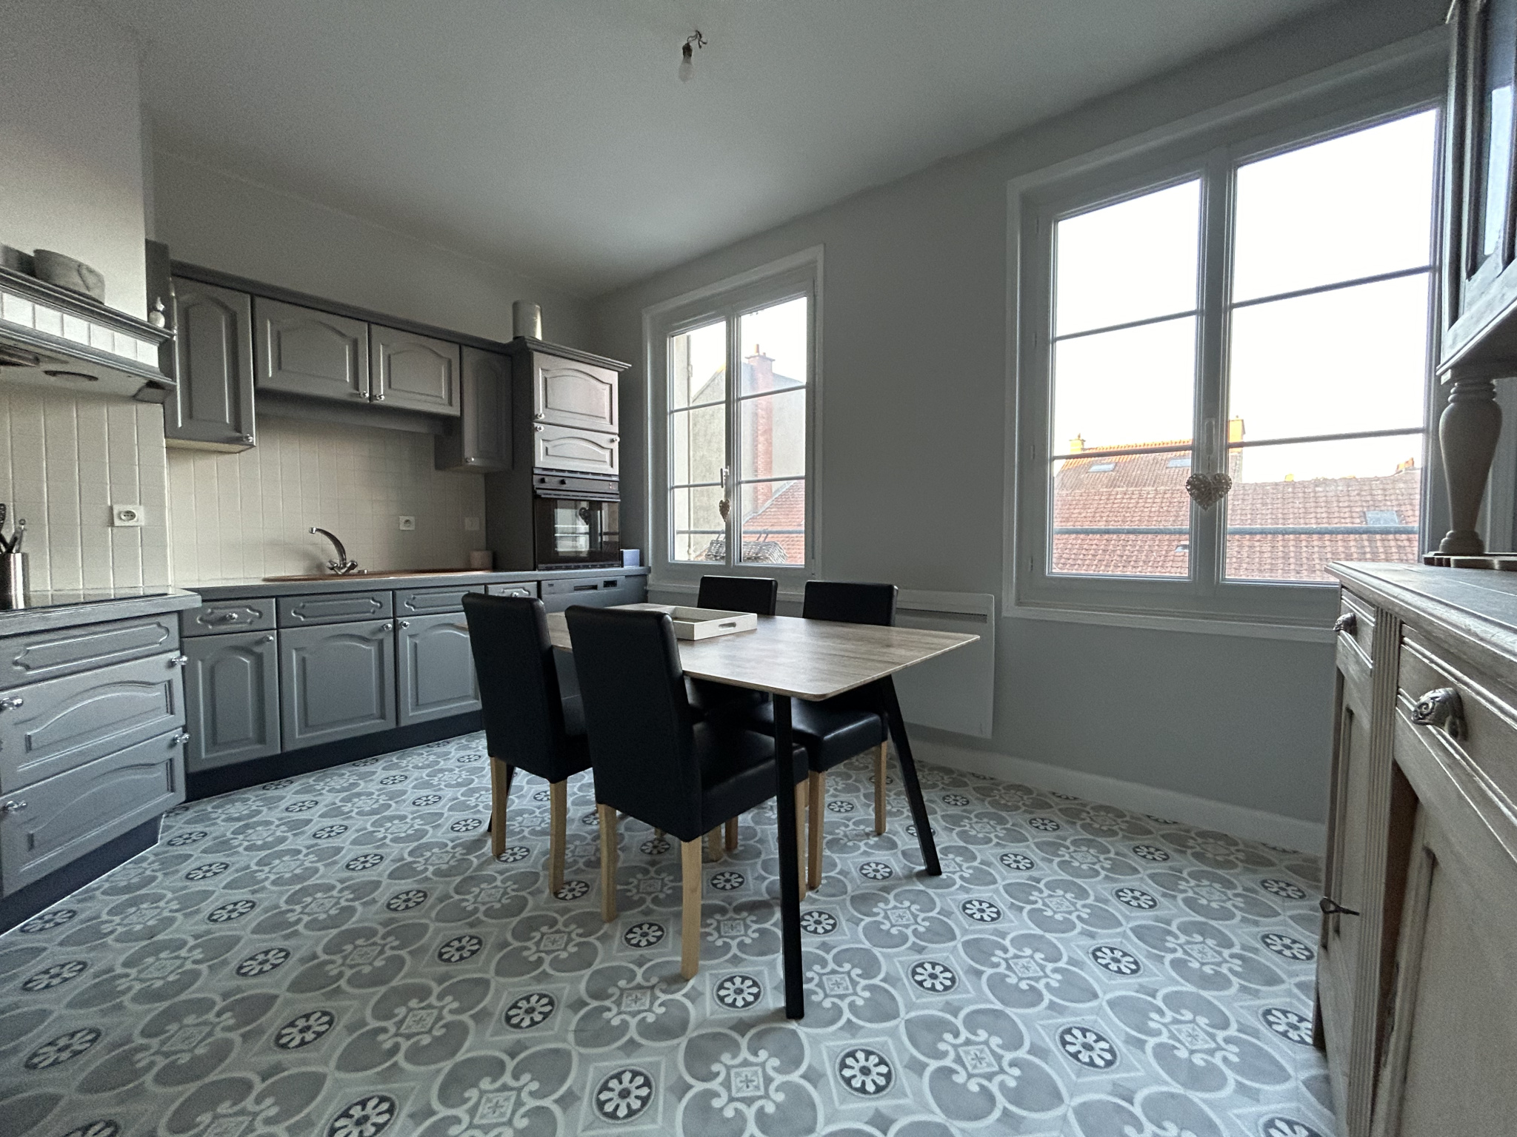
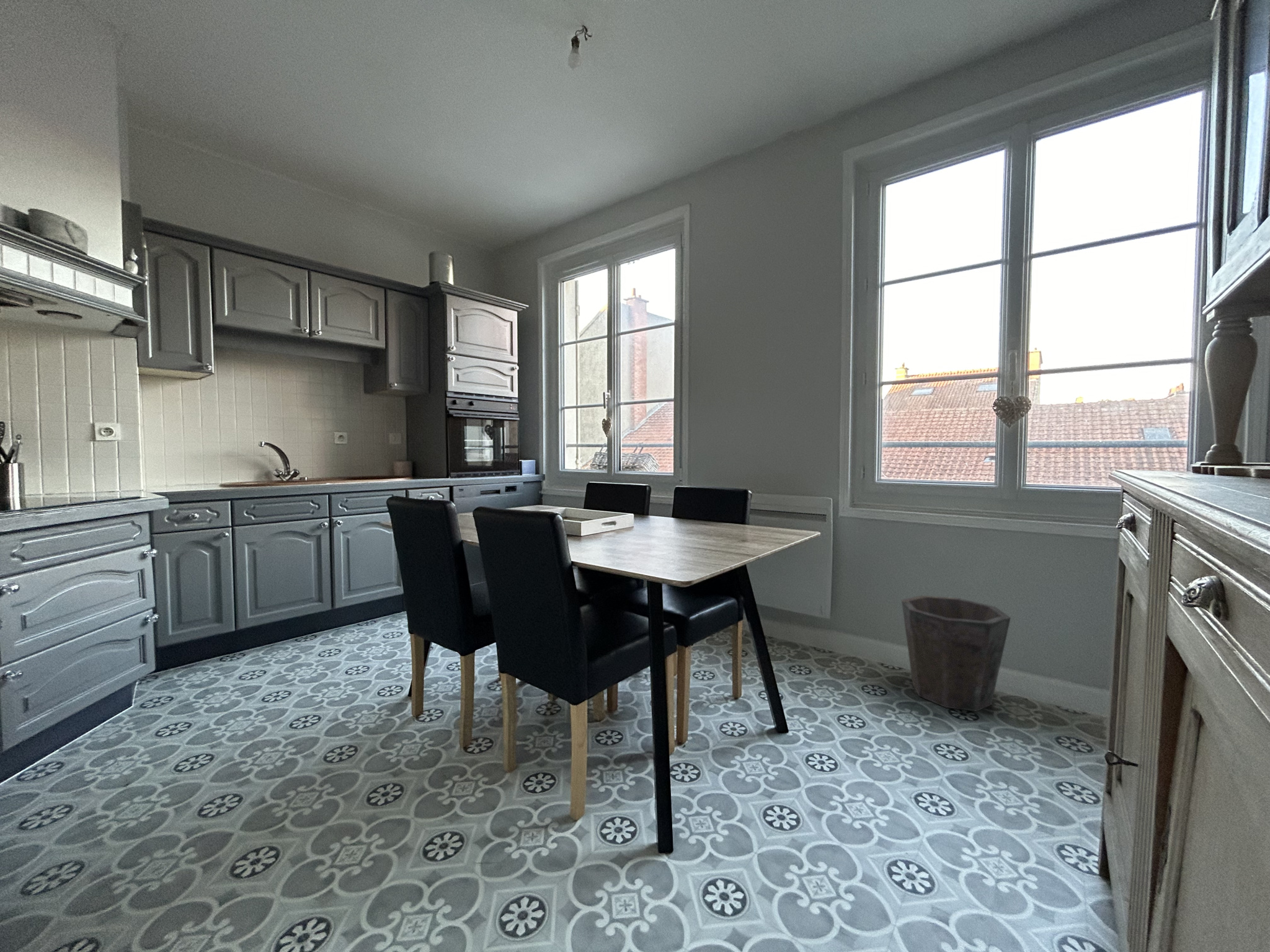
+ waste bin (951, 651)
